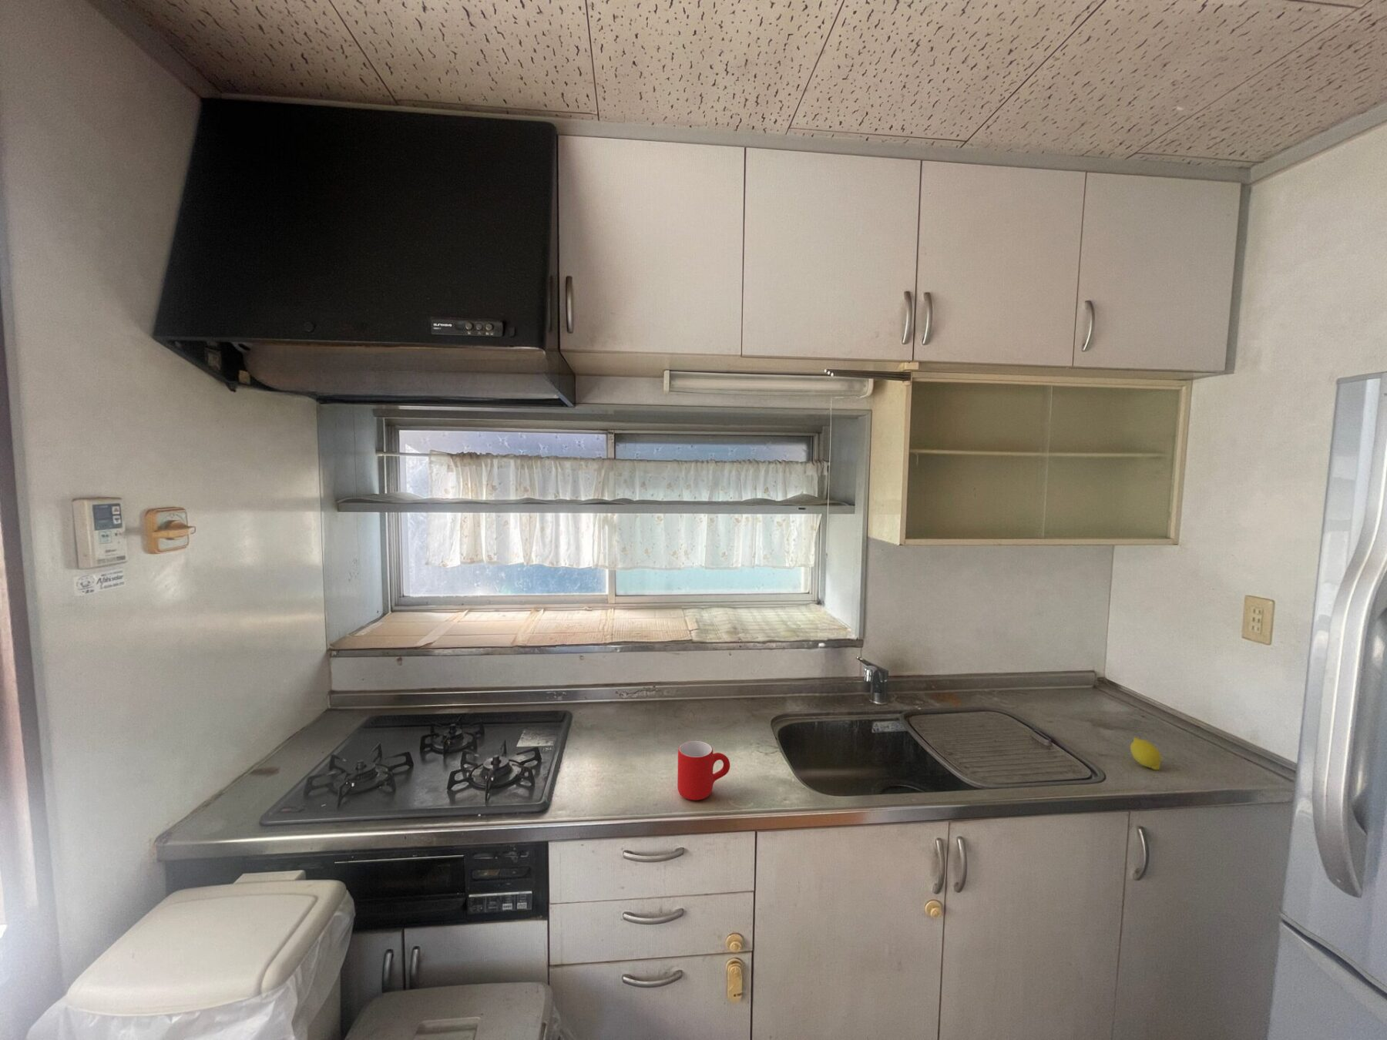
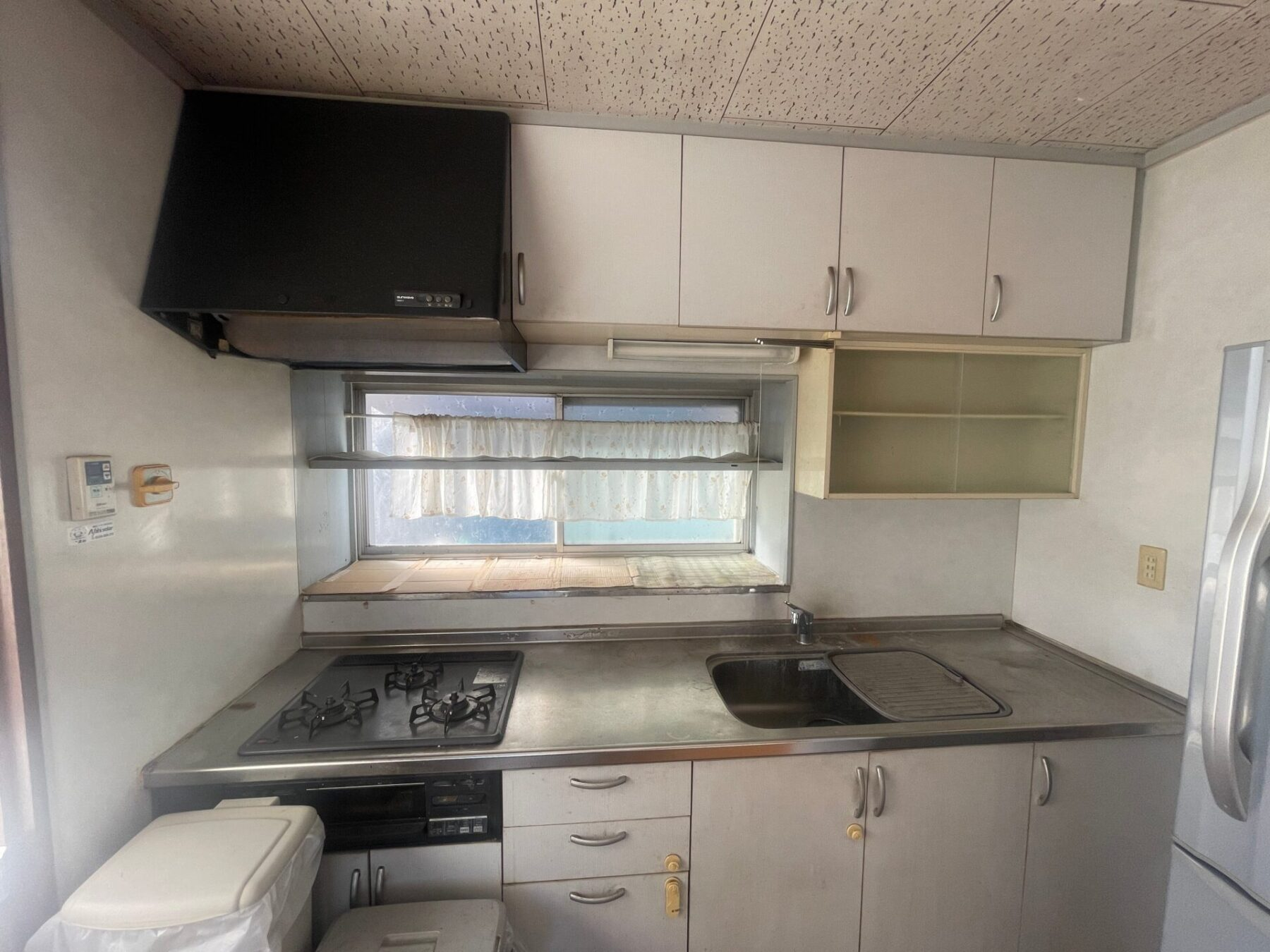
- mug (703, 769)
- fruit (1145, 753)
